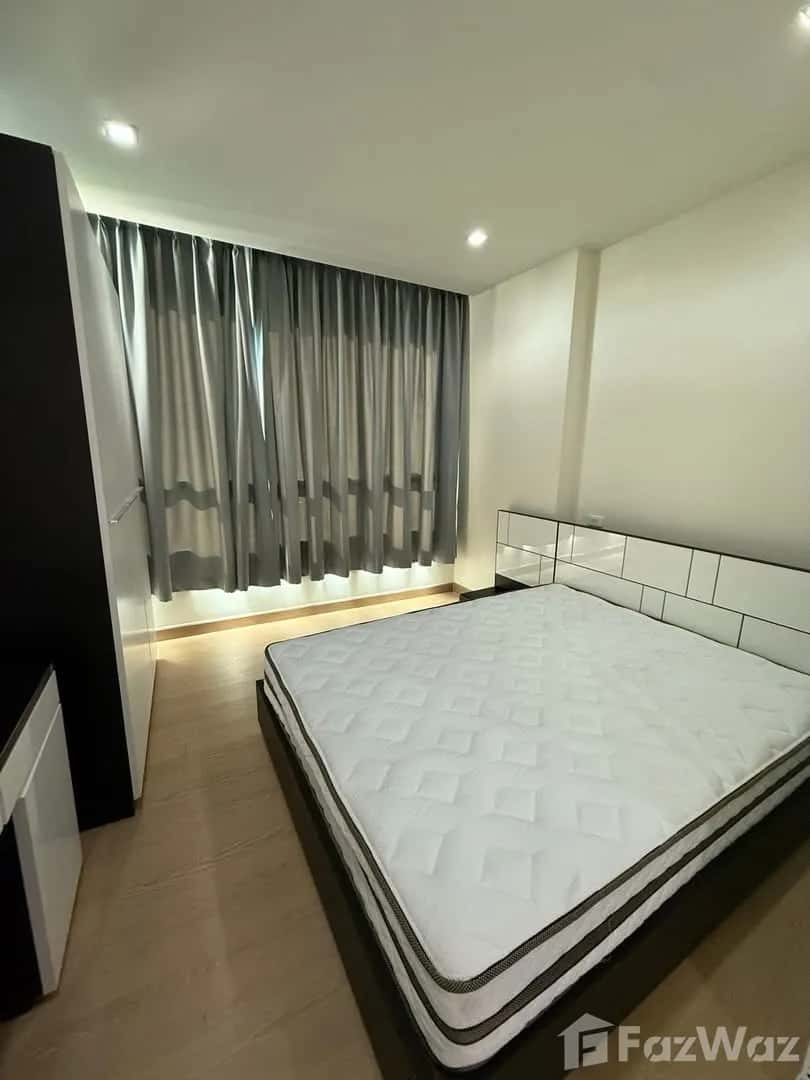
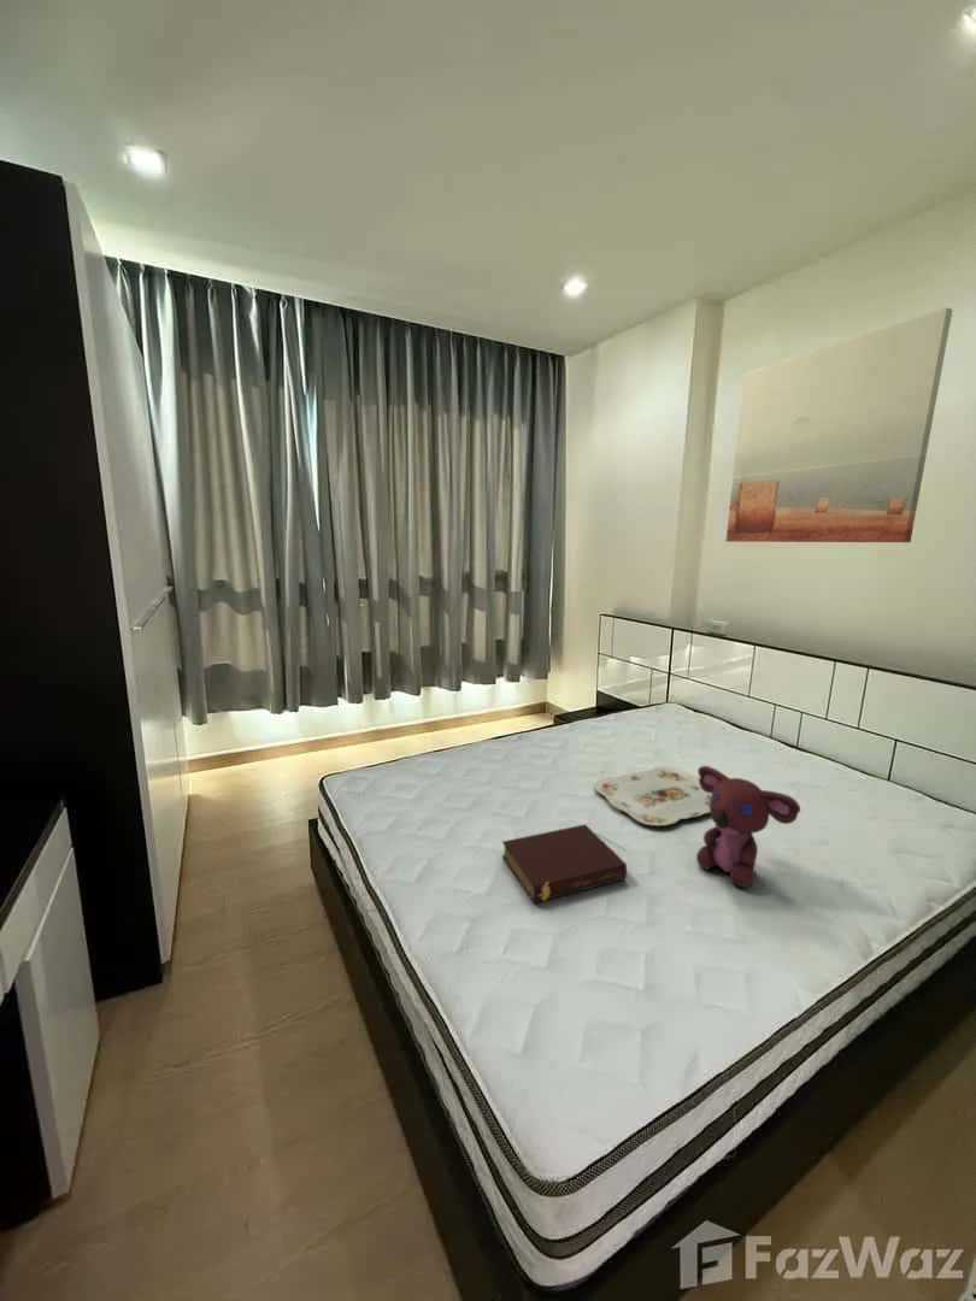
+ teddy bear (733, 828)
+ book (562, 860)
+ wall art (817, 447)
+ serving tray (662, 794)
